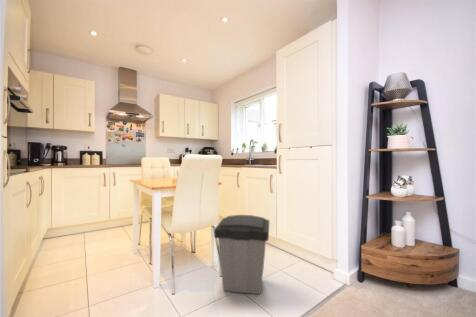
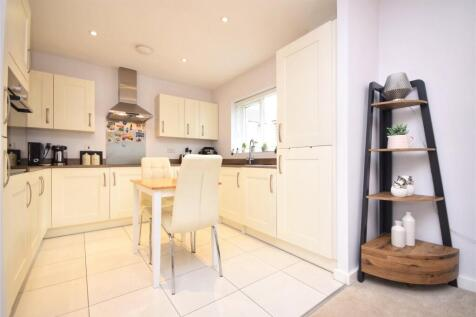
- trash can (243, 252)
